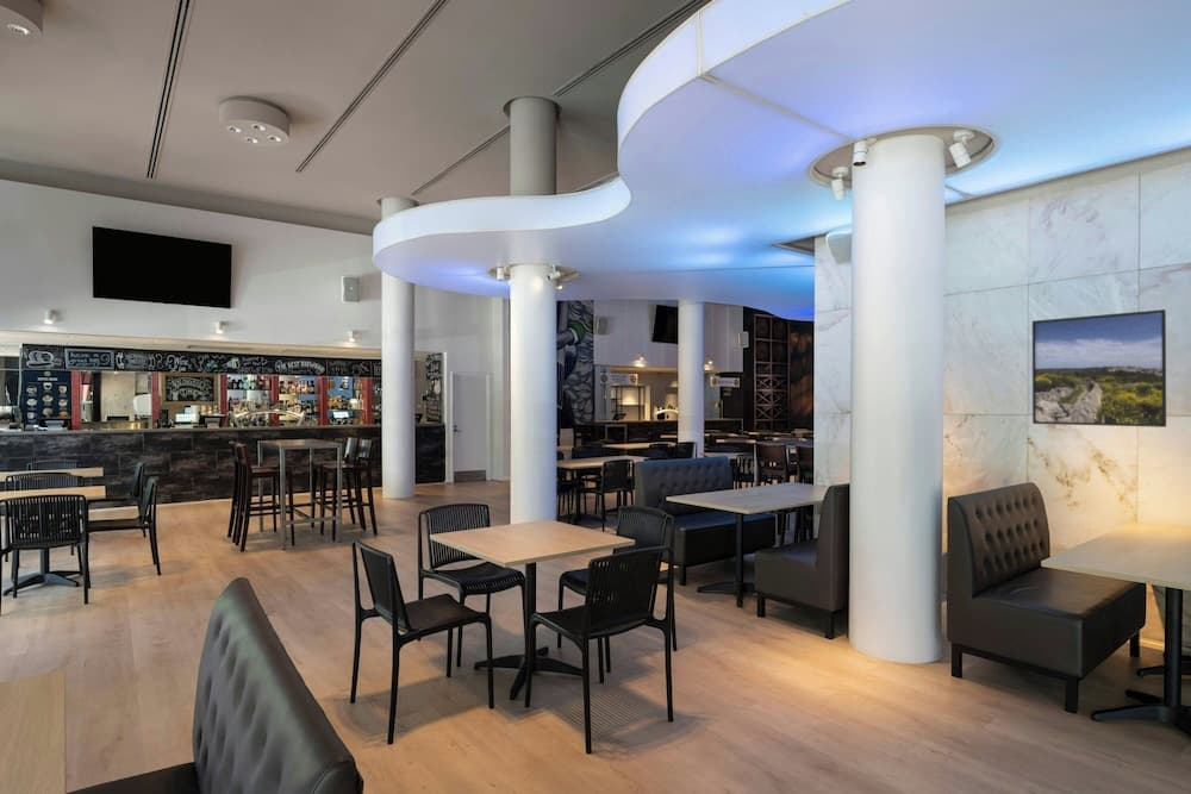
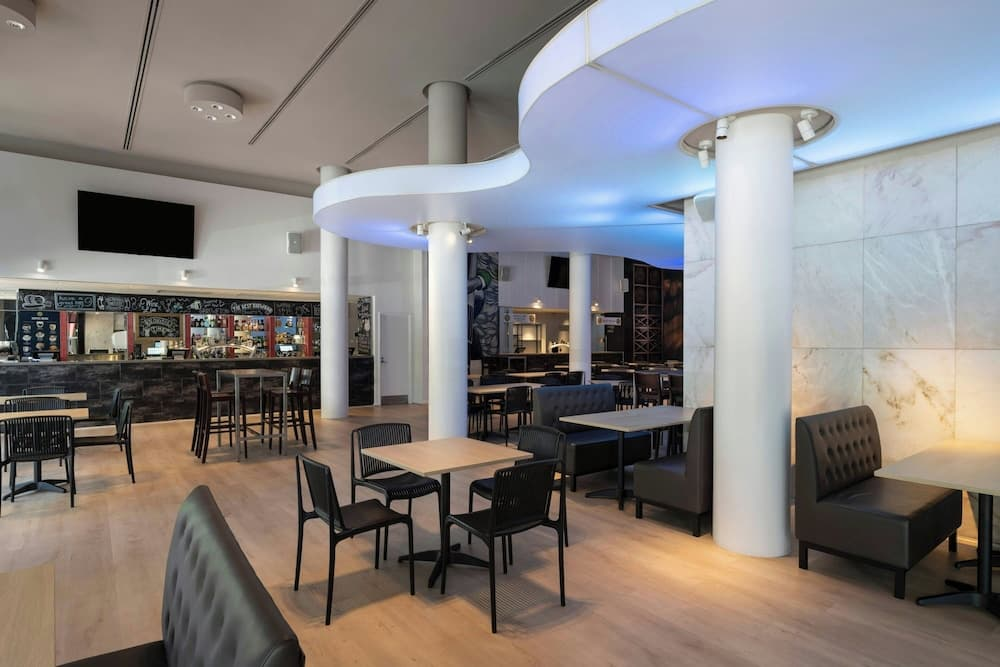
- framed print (1095, 370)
